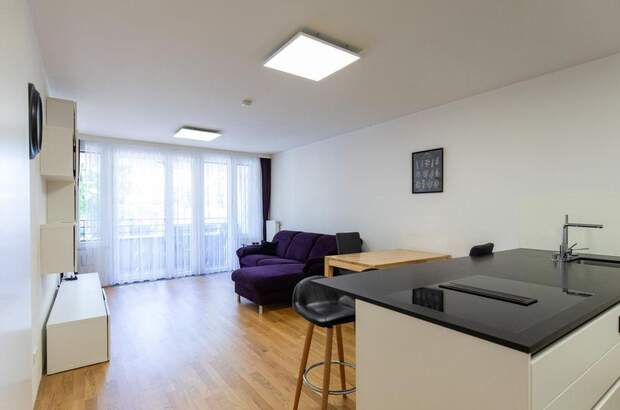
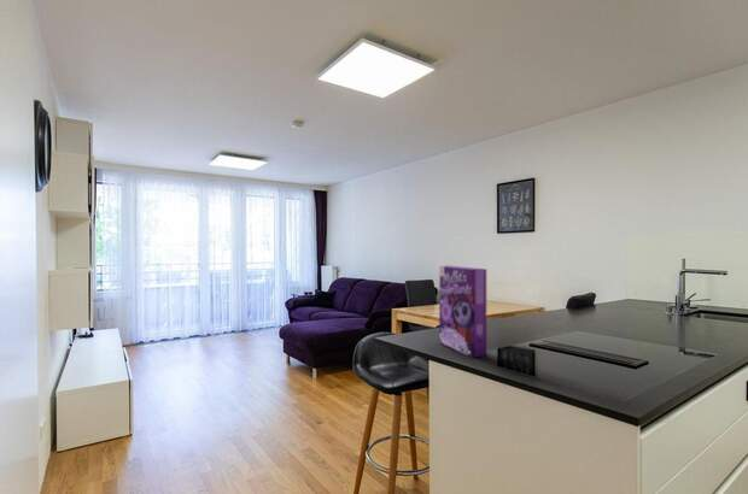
+ cereal box (461, 307)
